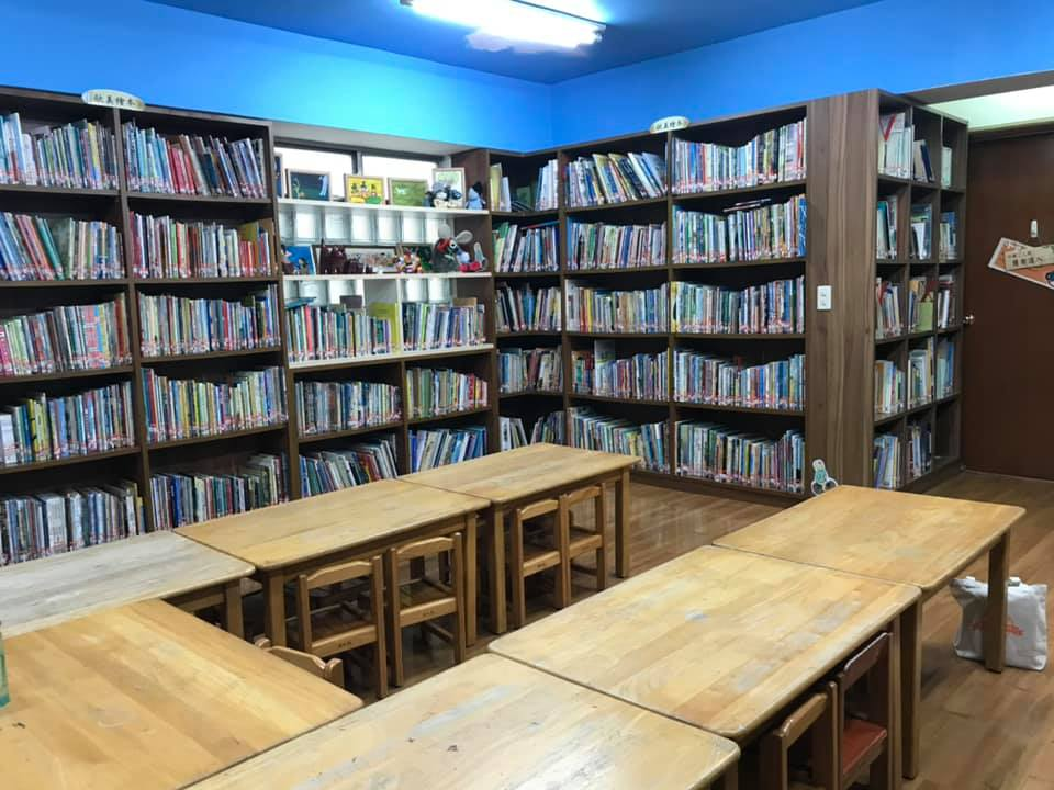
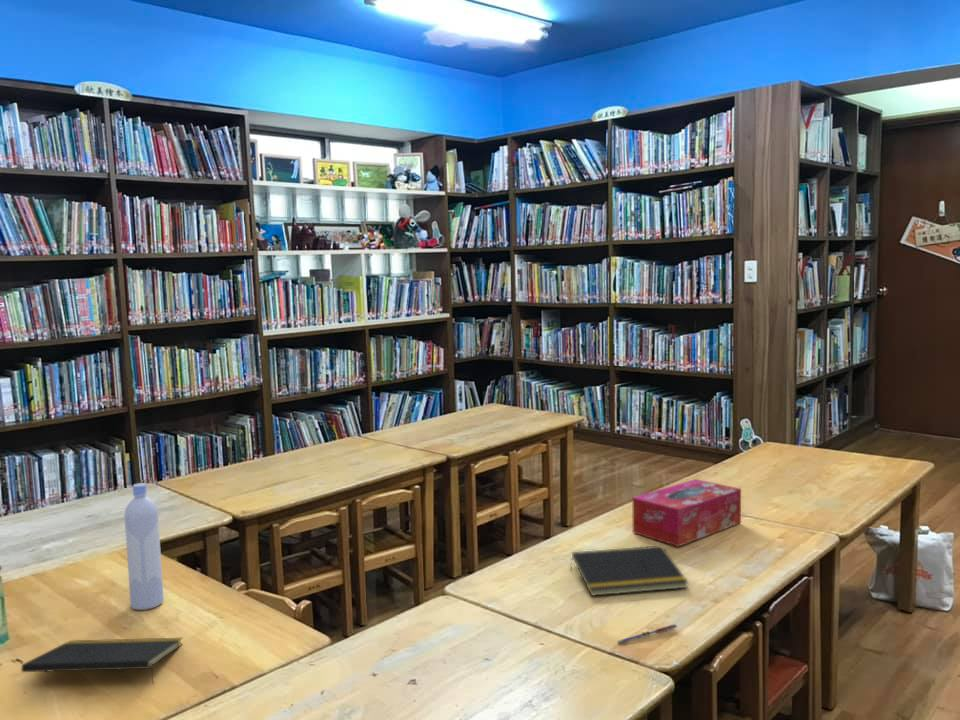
+ notepad (628, 569)
+ bottle (143, 544)
+ tissue box (687, 510)
+ notepad (106, 654)
+ pen (647, 633)
